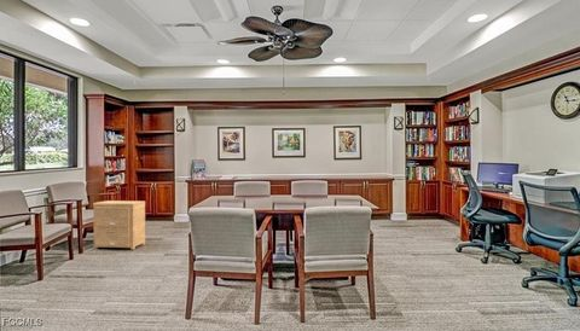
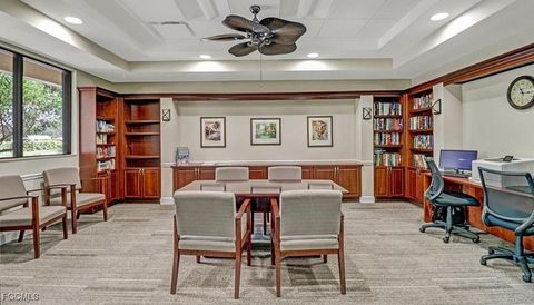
- side table (118, 223)
